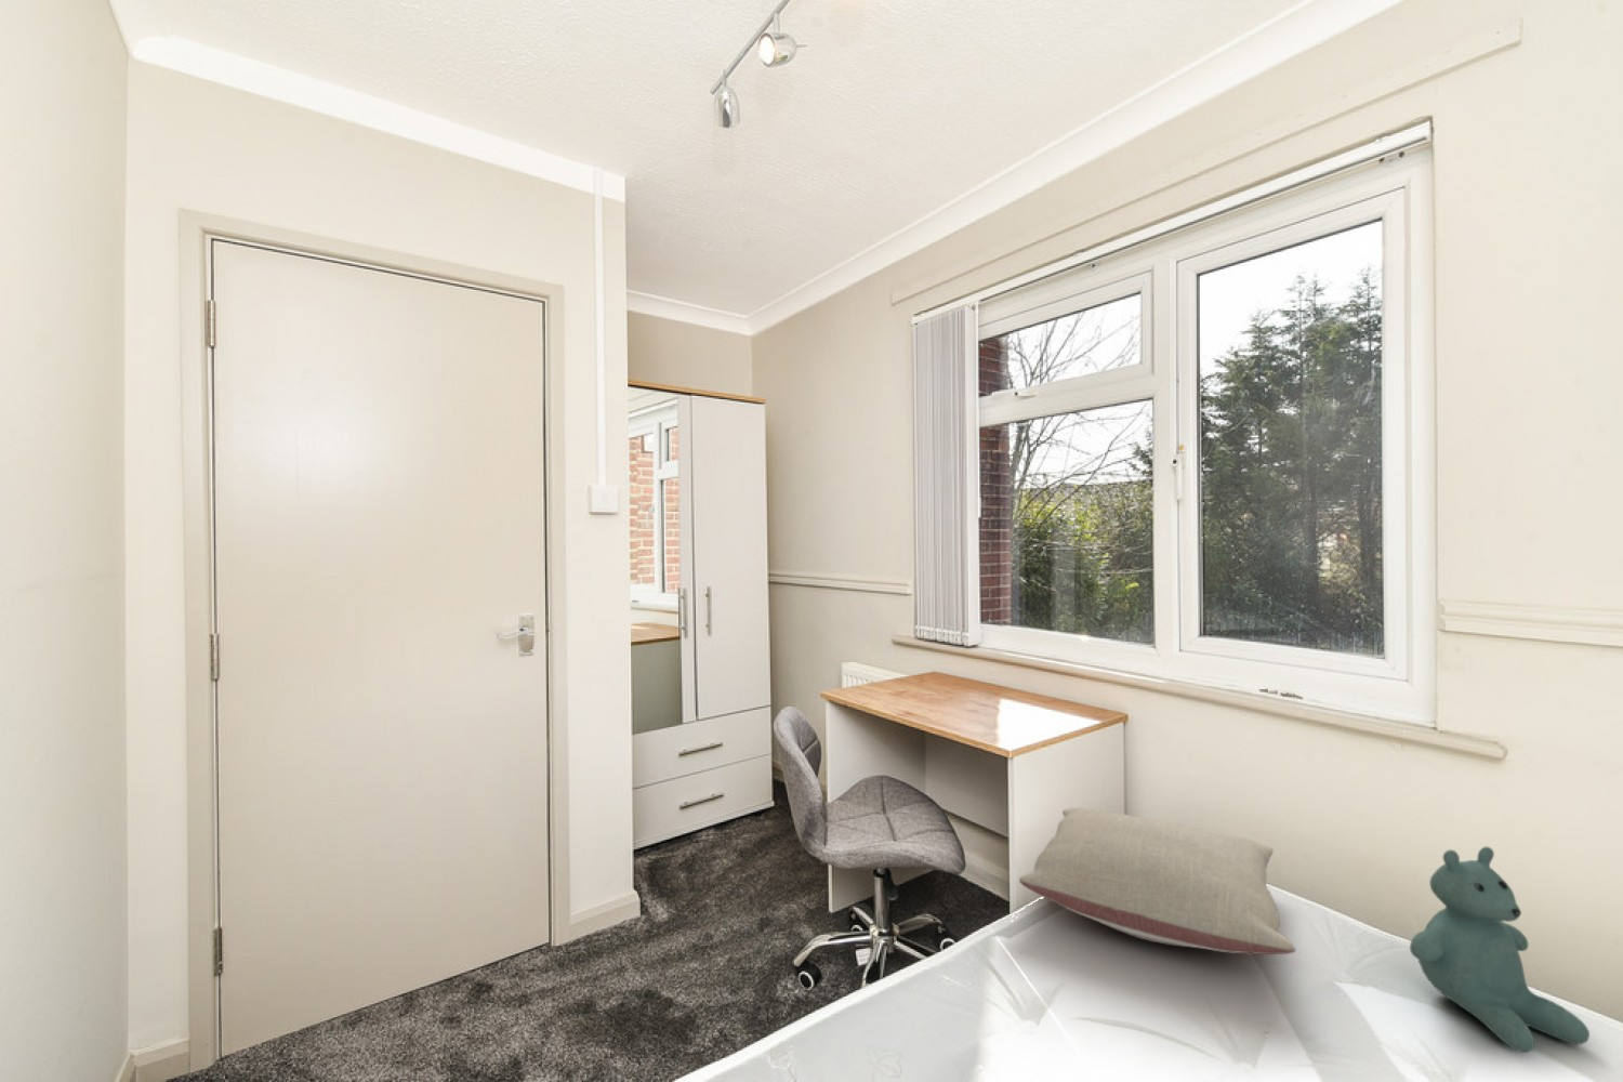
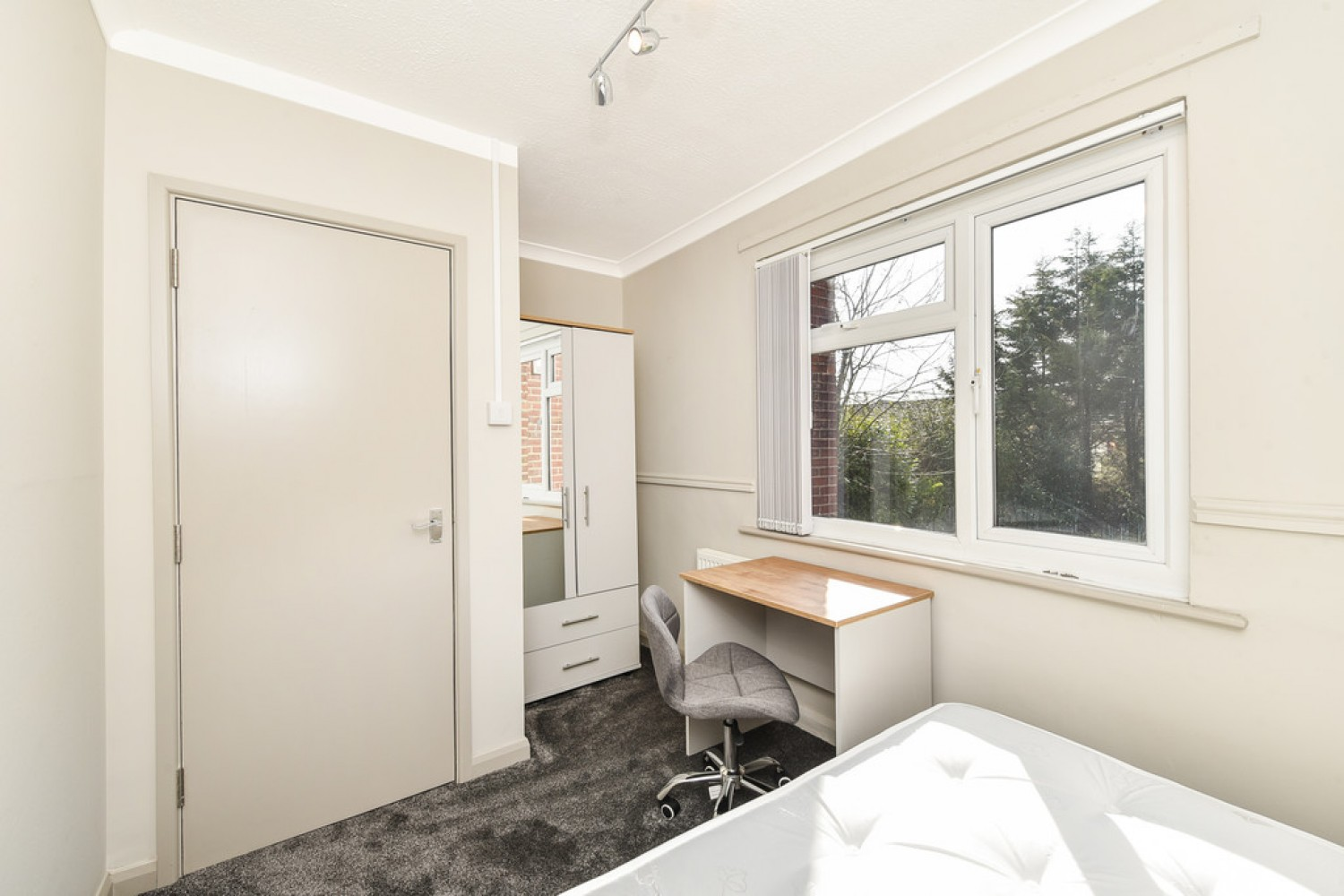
- pillow (1154, 867)
- stuffed bear (1495, 938)
